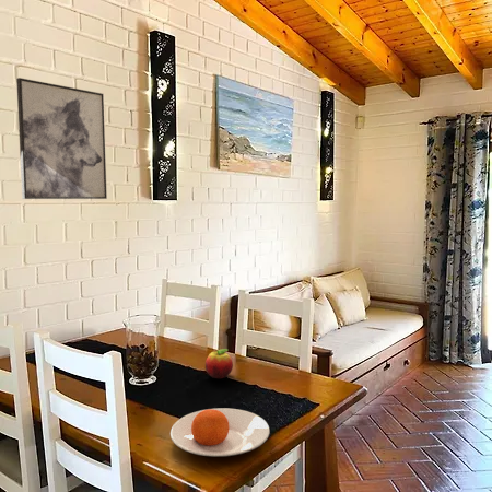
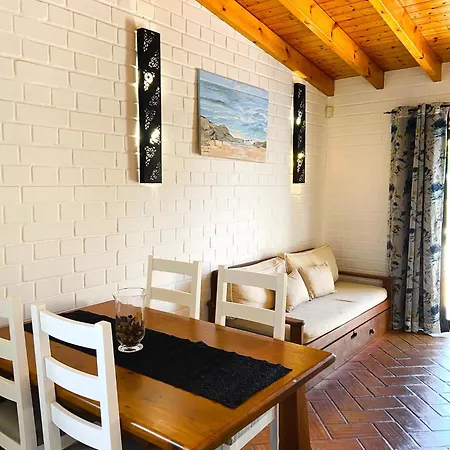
- plate (220, 425)
- wall art (65, 143)
- fruit (219, 363)
